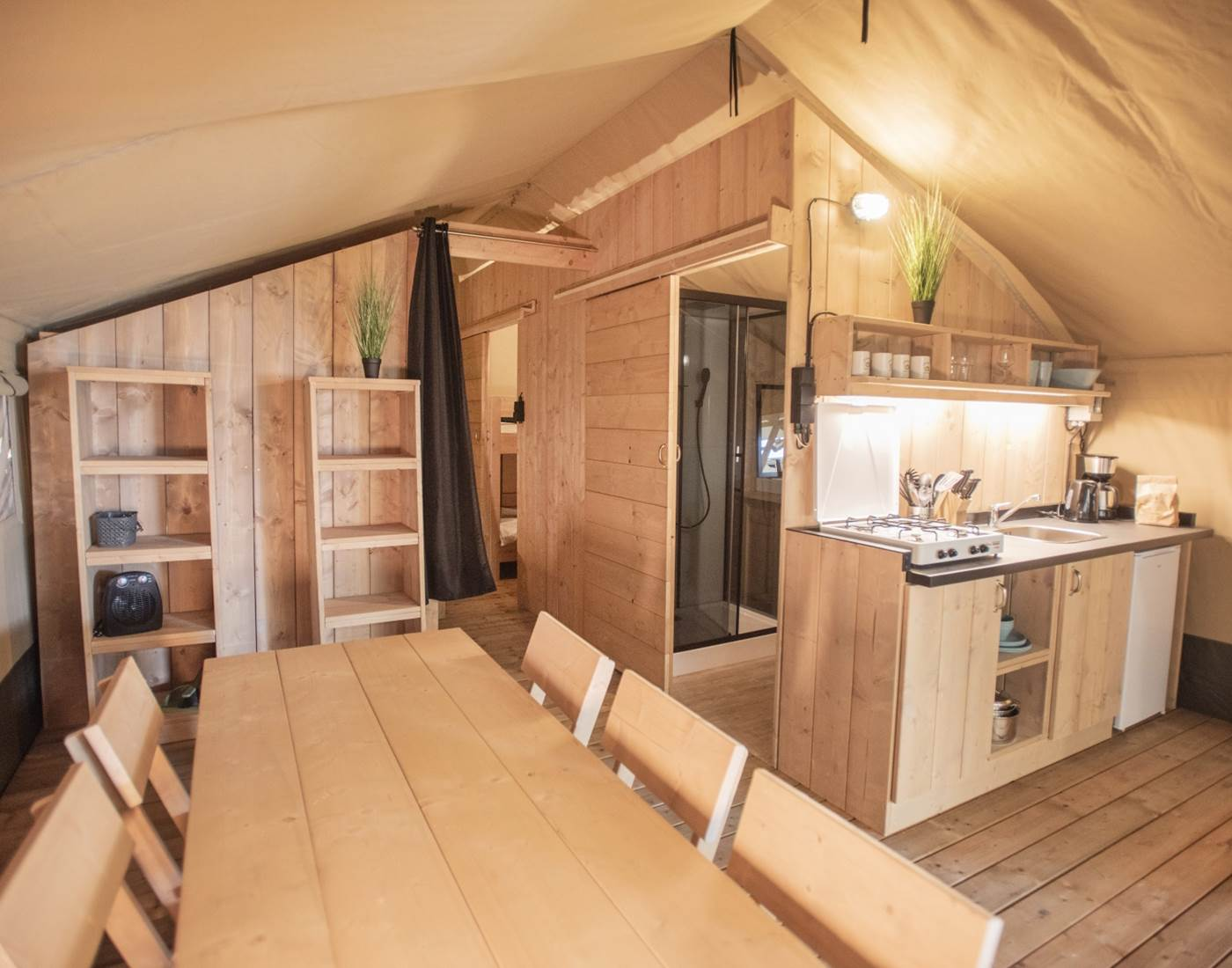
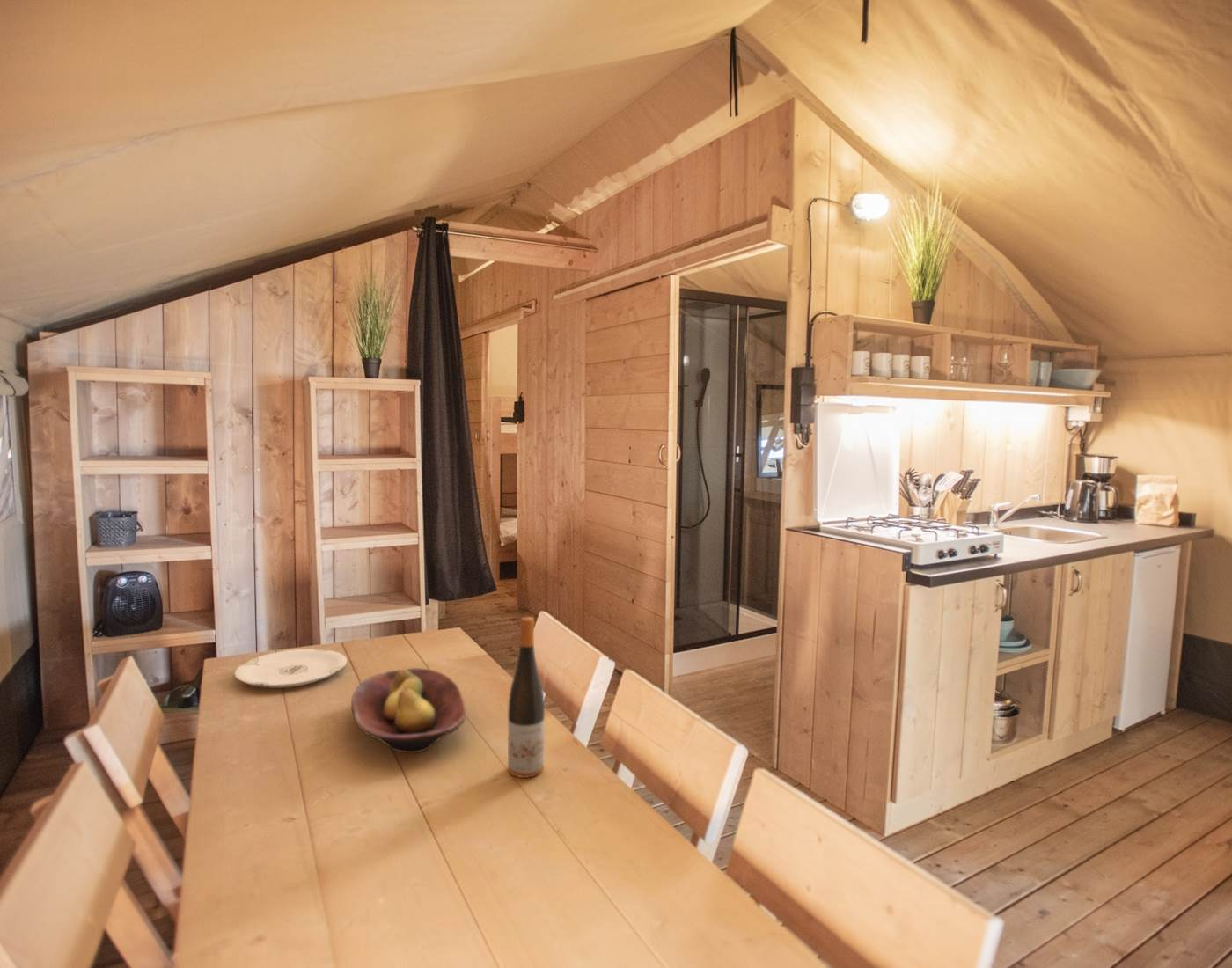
+ plate (292, 669)
+ wine bottle (526, 694)
+ fruit bowl (408, 702)
